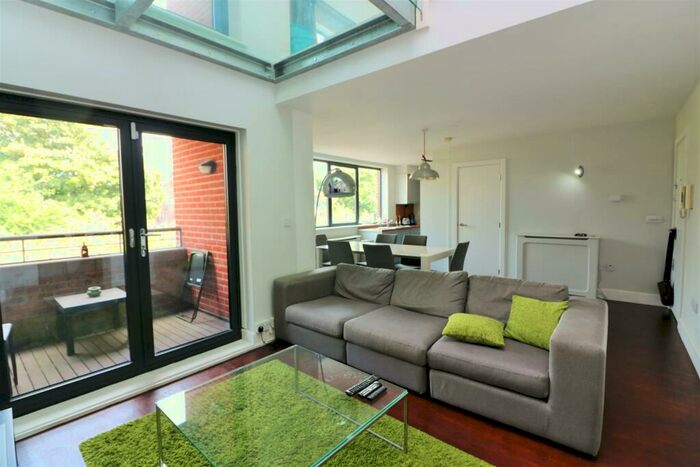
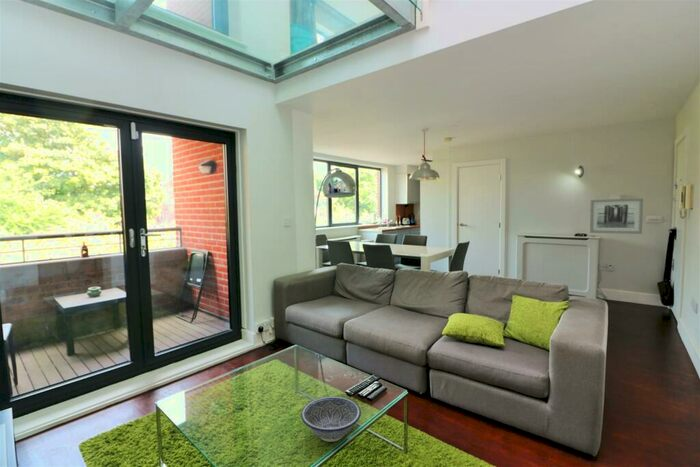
+ decorative bowl (331, 422)
+ wall art (615, 216)
